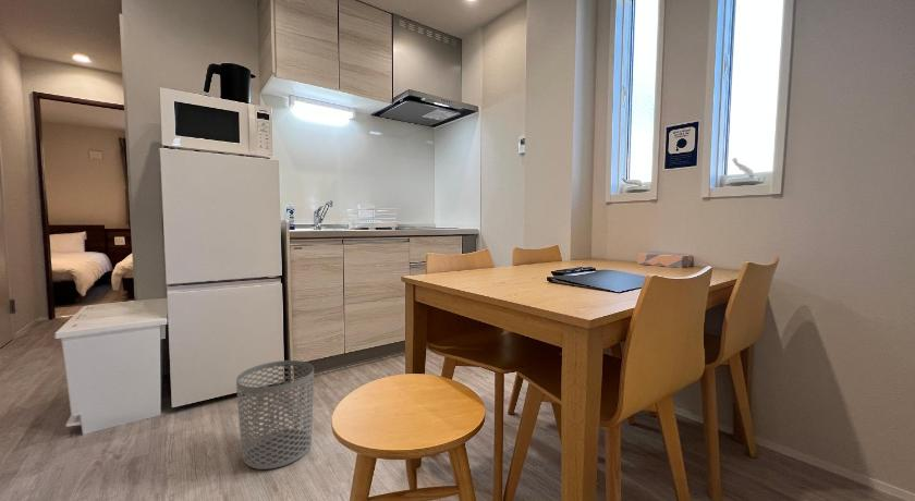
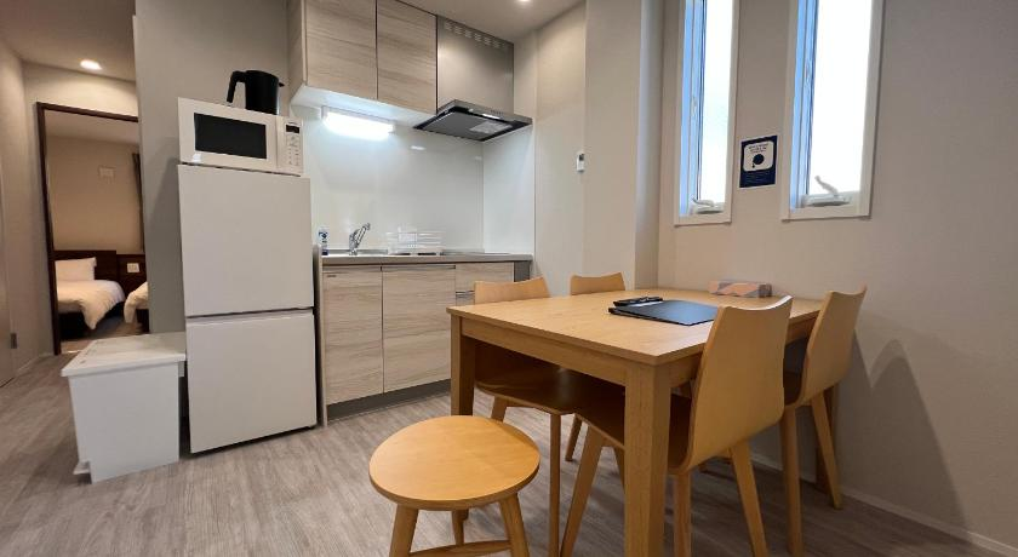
- waste bin (277, 412)
